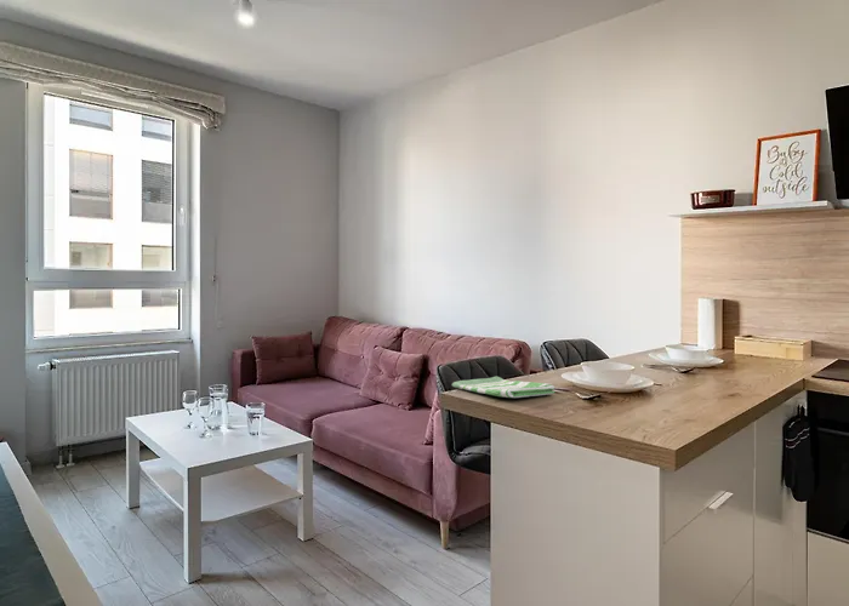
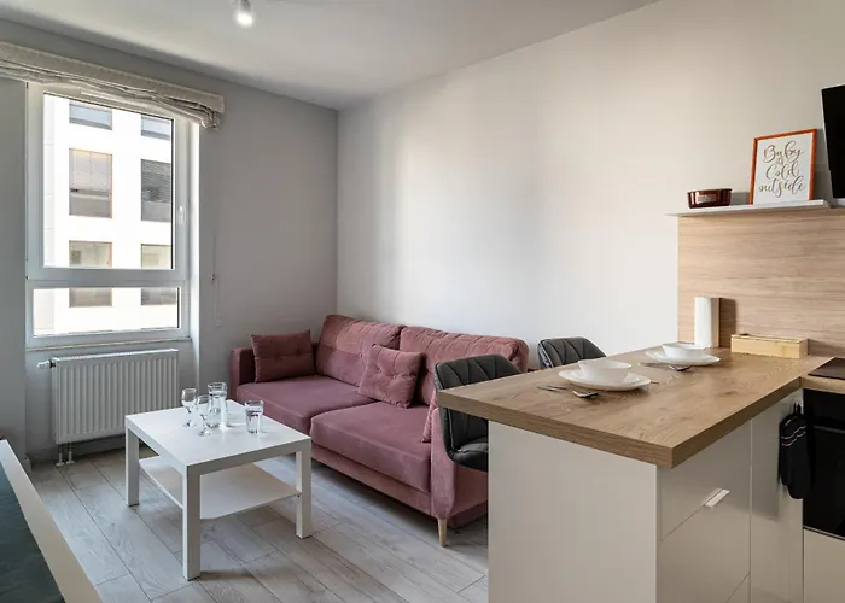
- dish towel (502, 385)
